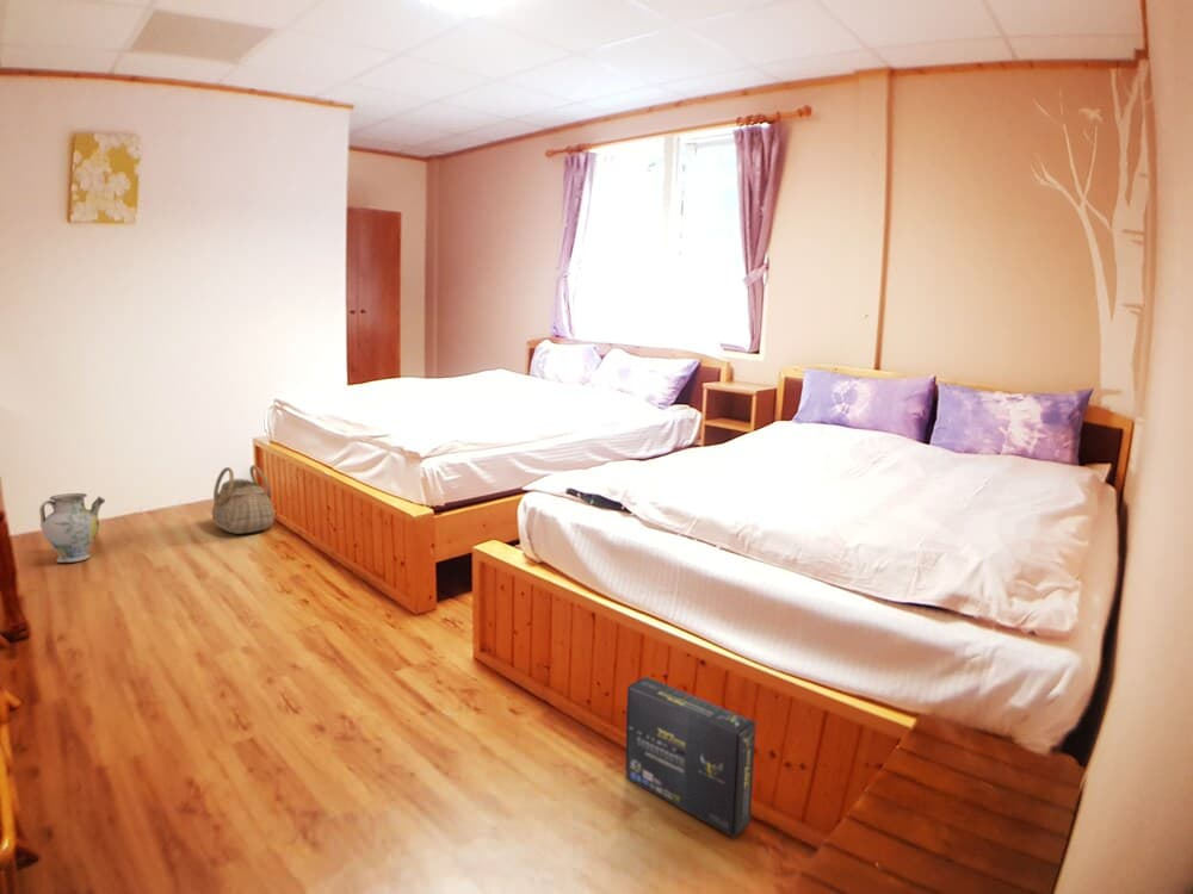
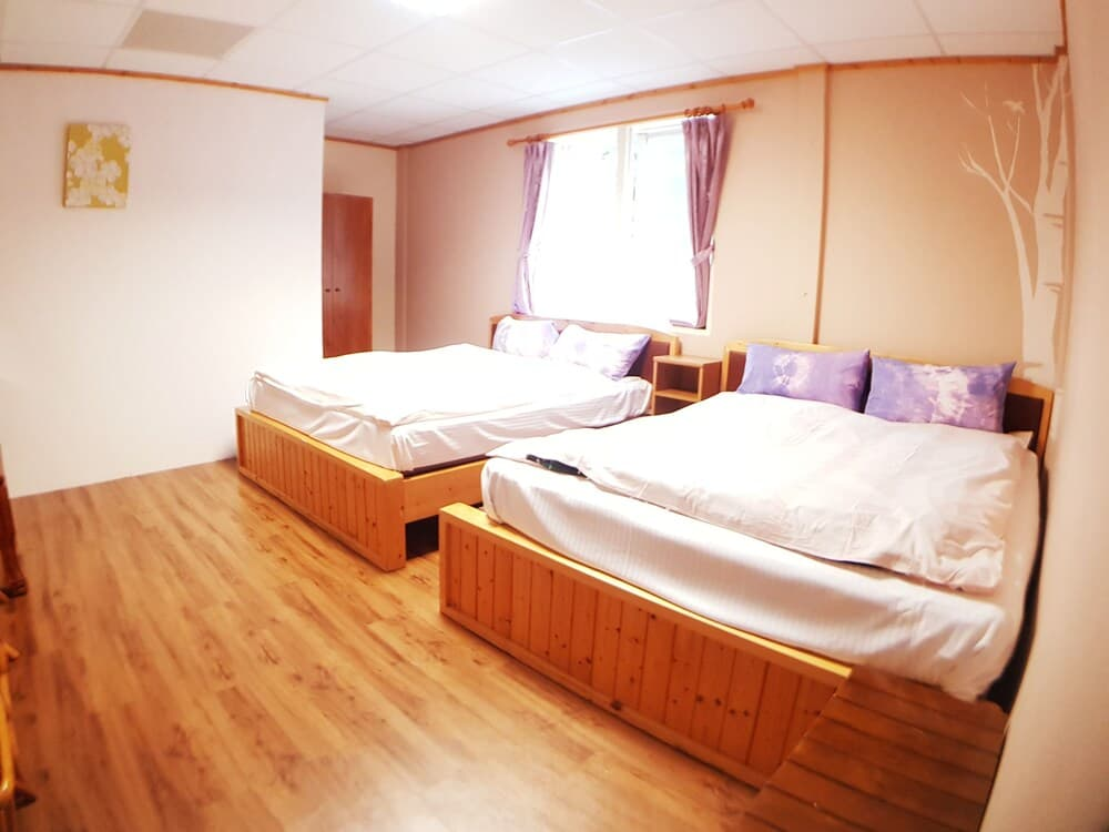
- ceramic jug (74, 527)
- box (686, 751)
- basket (242, 497)
